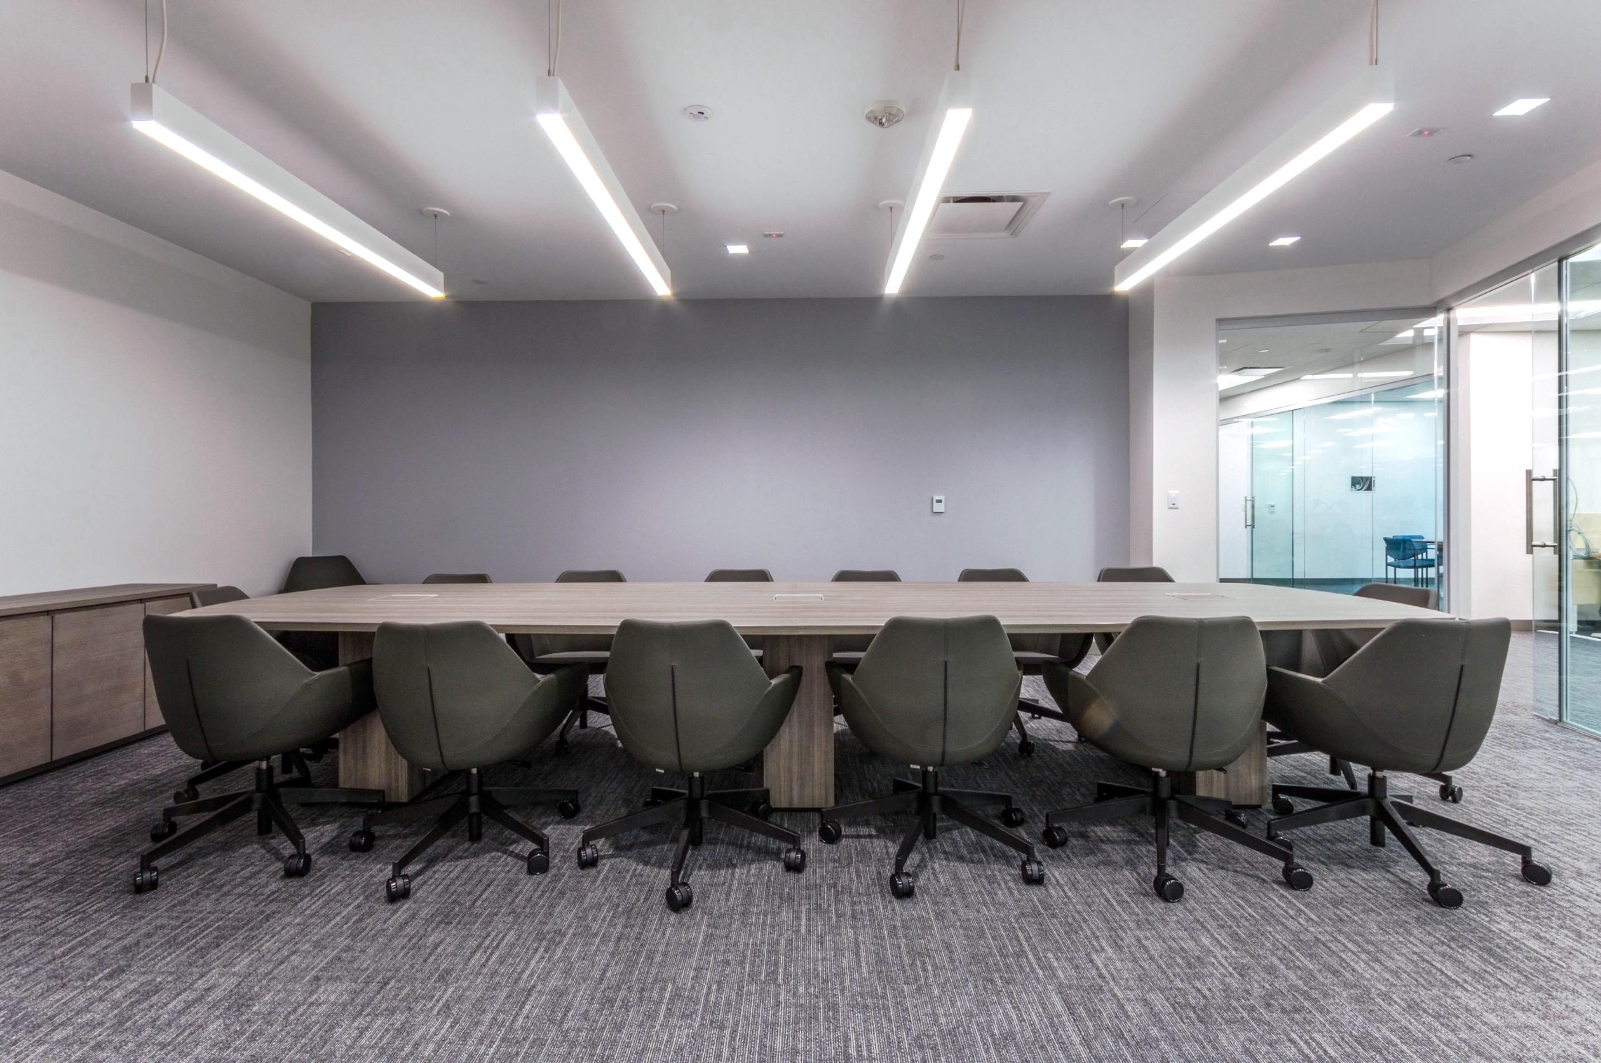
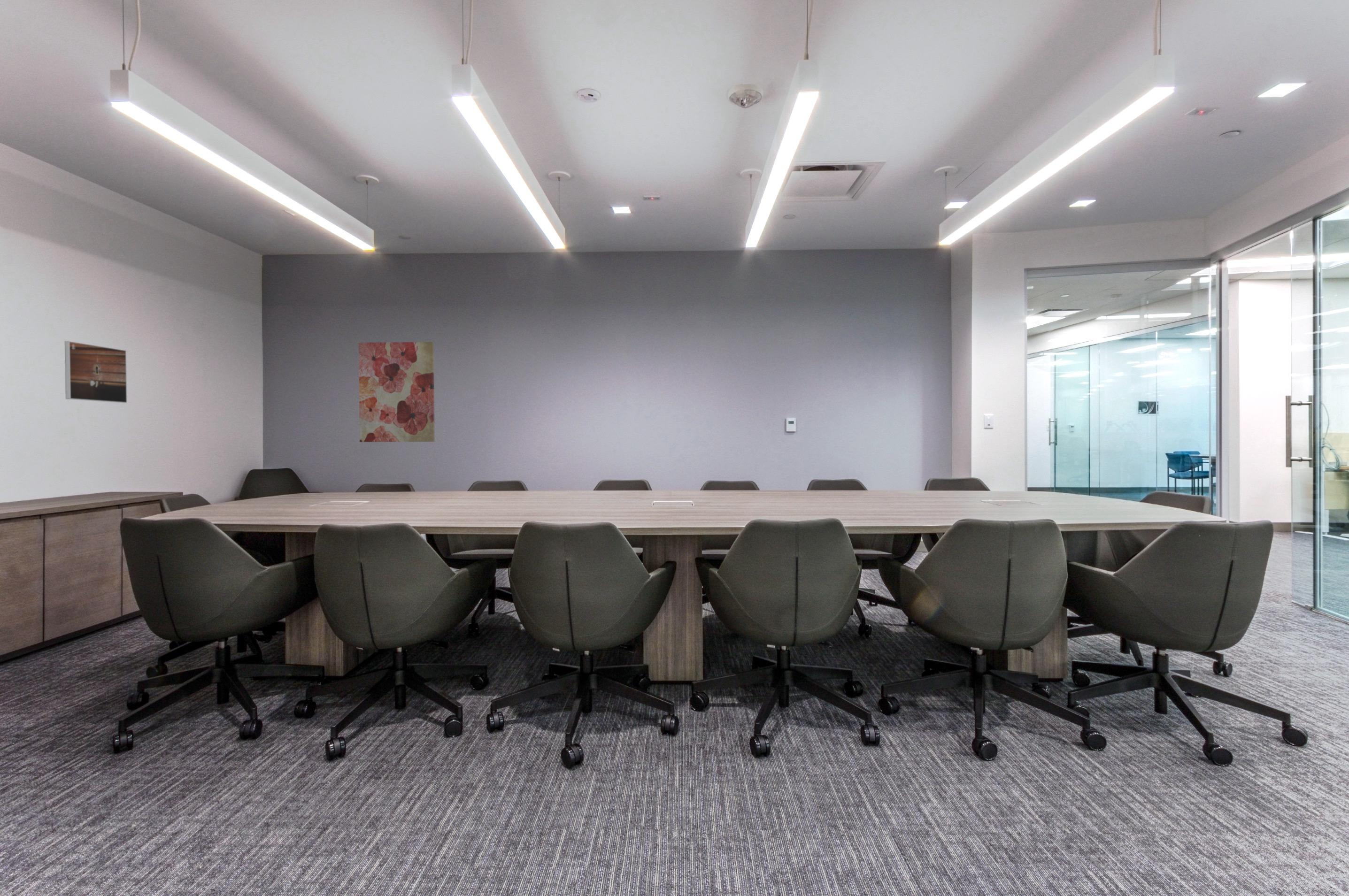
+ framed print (97, 373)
+ wall art (396, 392)
